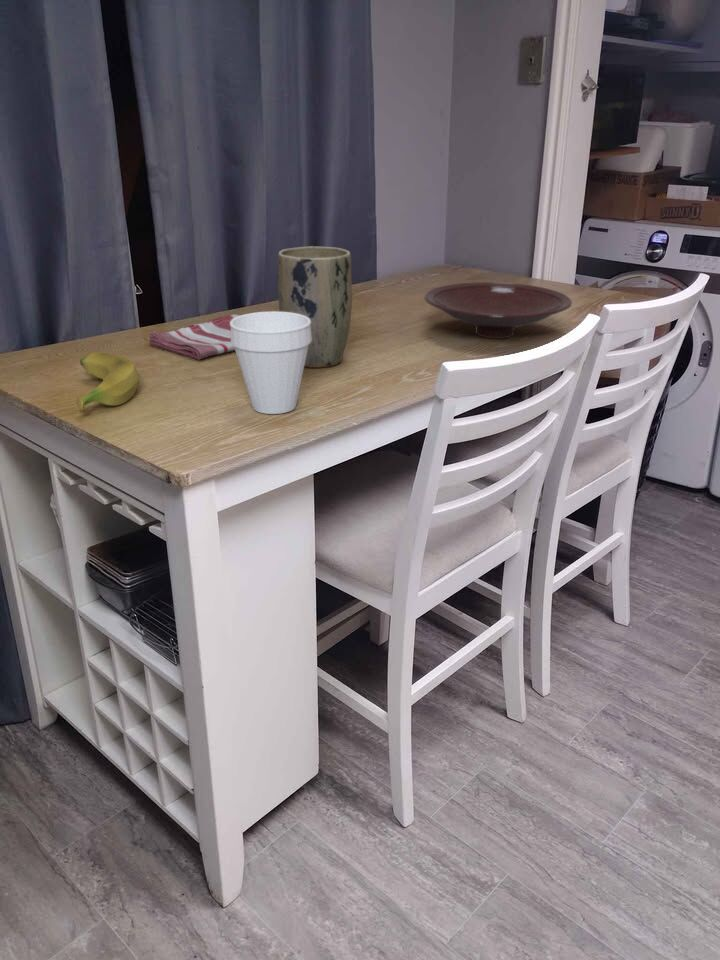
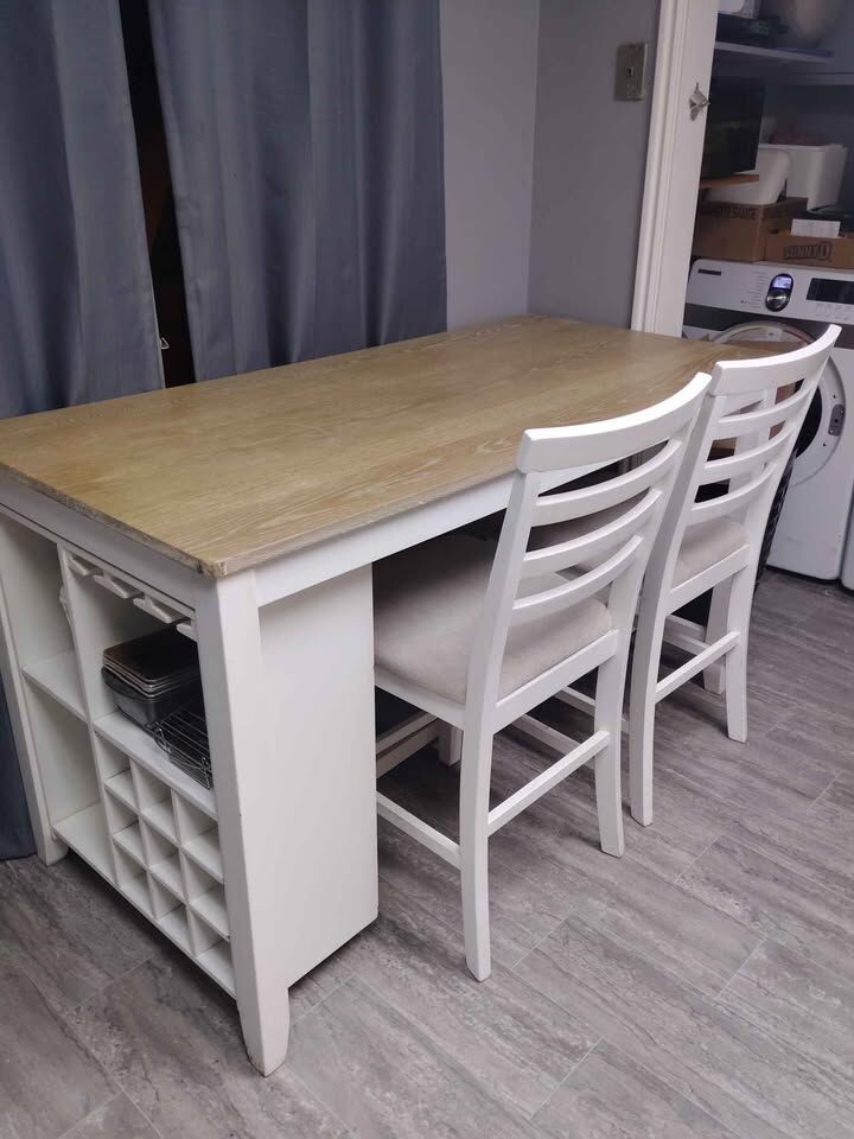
- dish towel (219, 334)
- banana (96, 376)
- cup (272, 364)
- bowl (495, 315)
- plant pot (315, 307)
